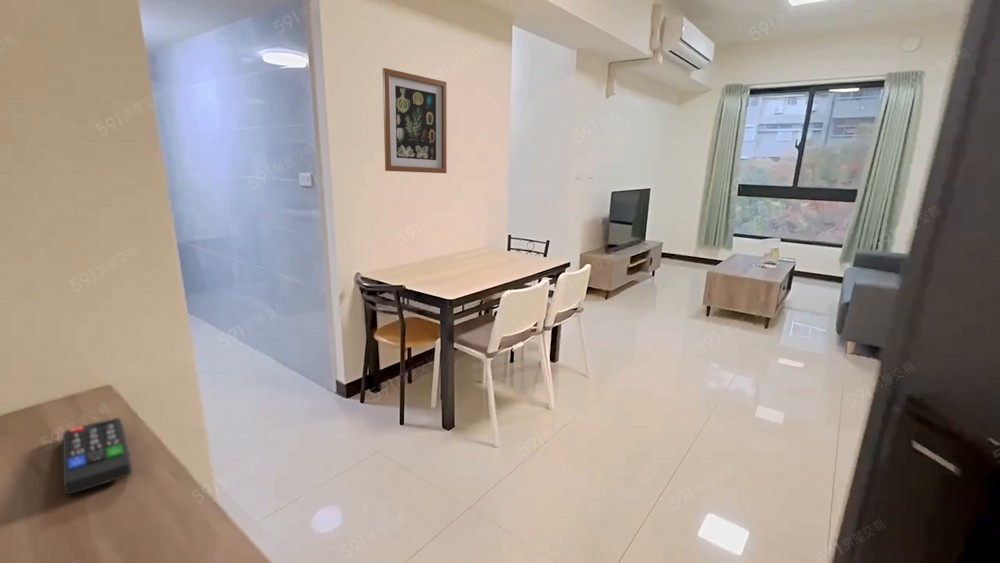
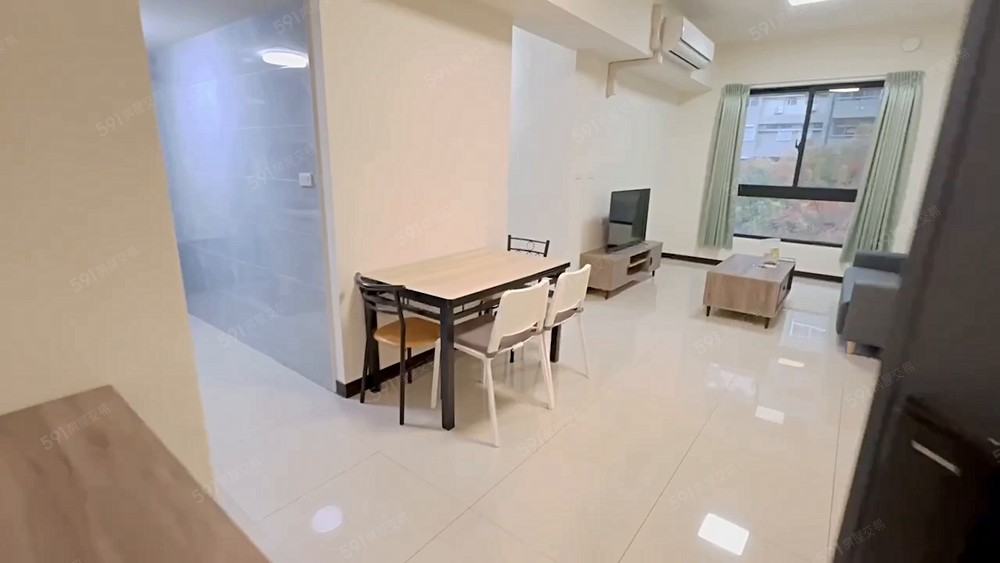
- remote control (95, 450)
- wall art (417, 124)
